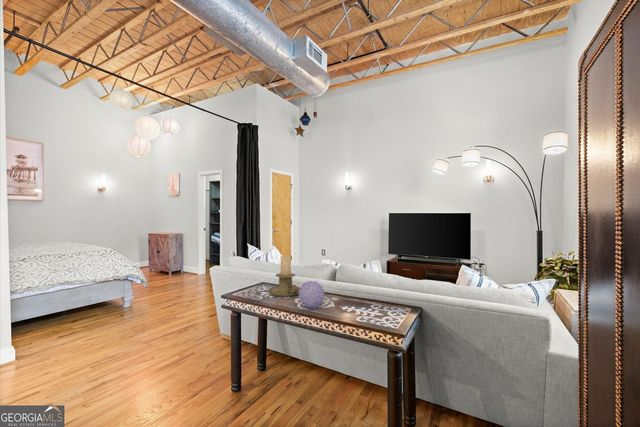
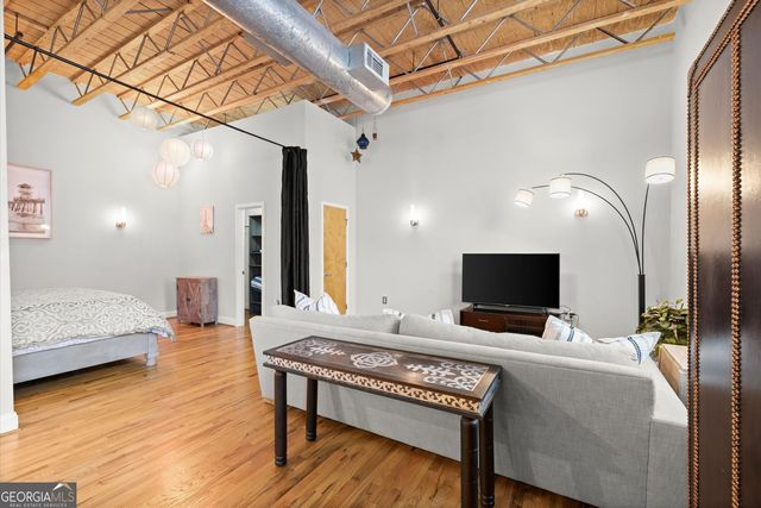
- candle holder (285, 274)
- decorative ball (311, 294)
